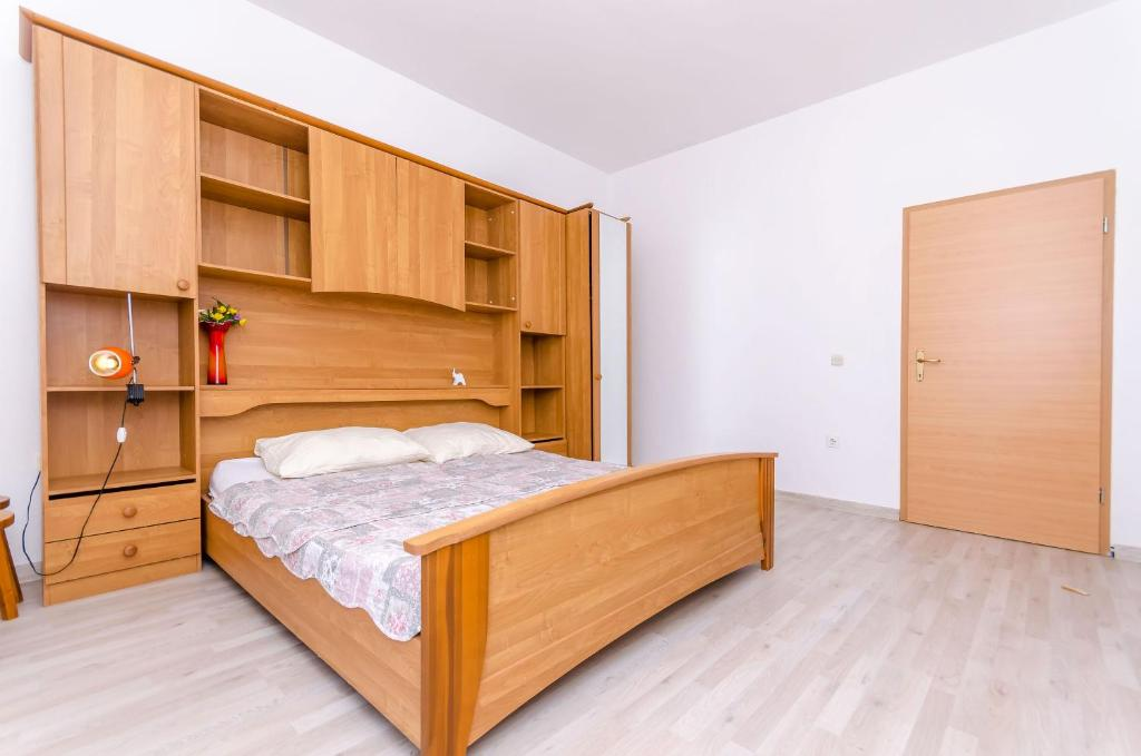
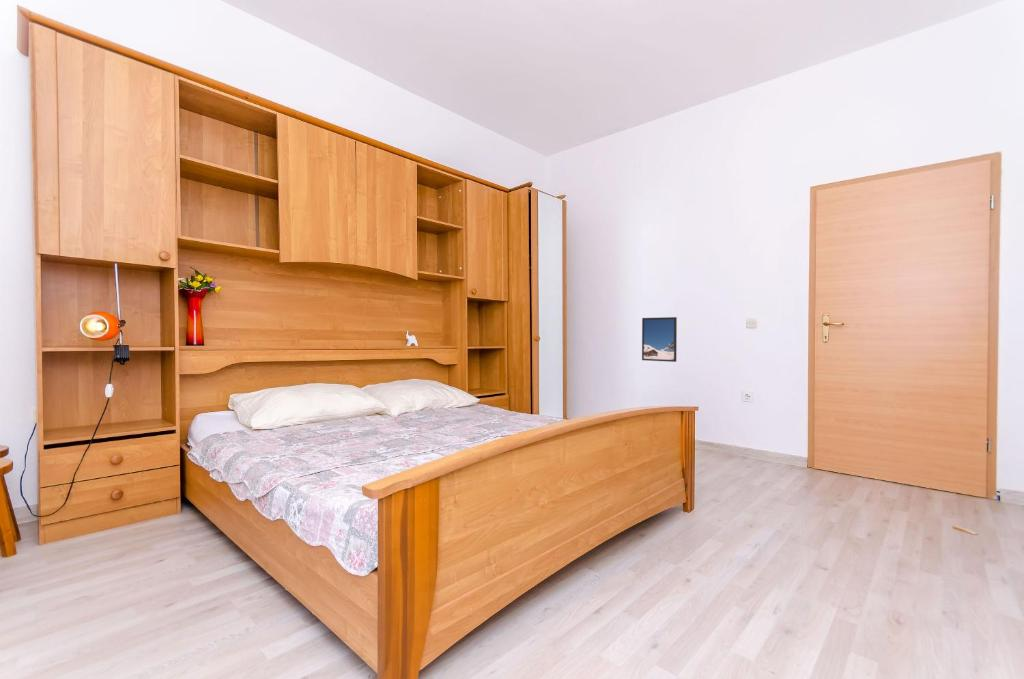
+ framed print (658, 339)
